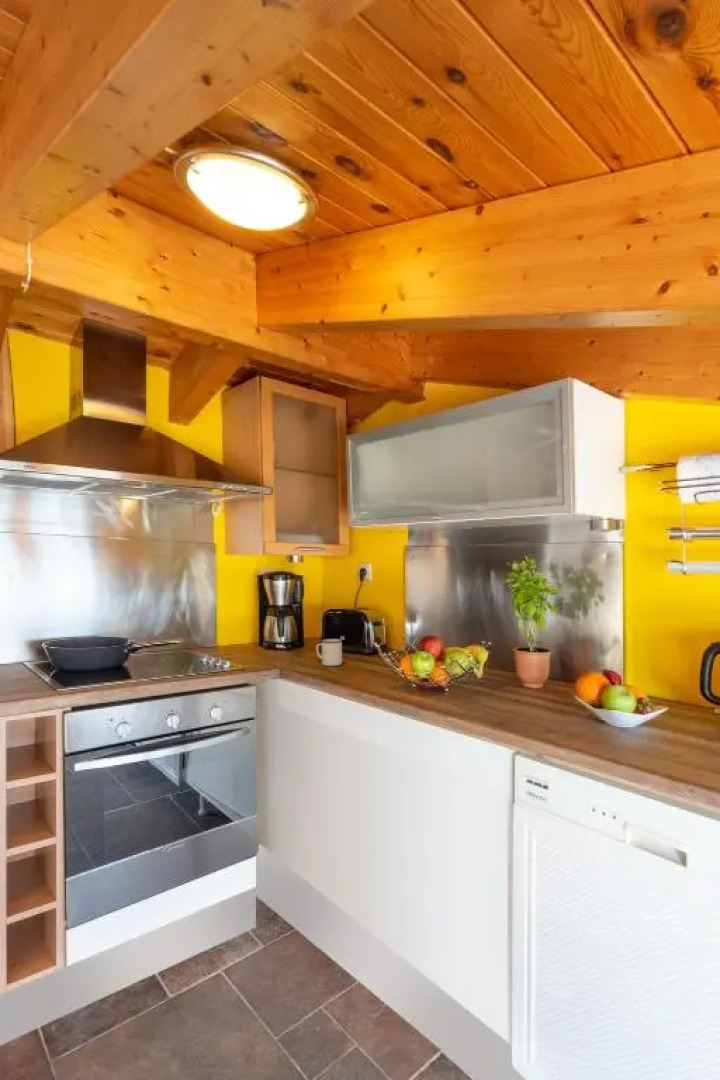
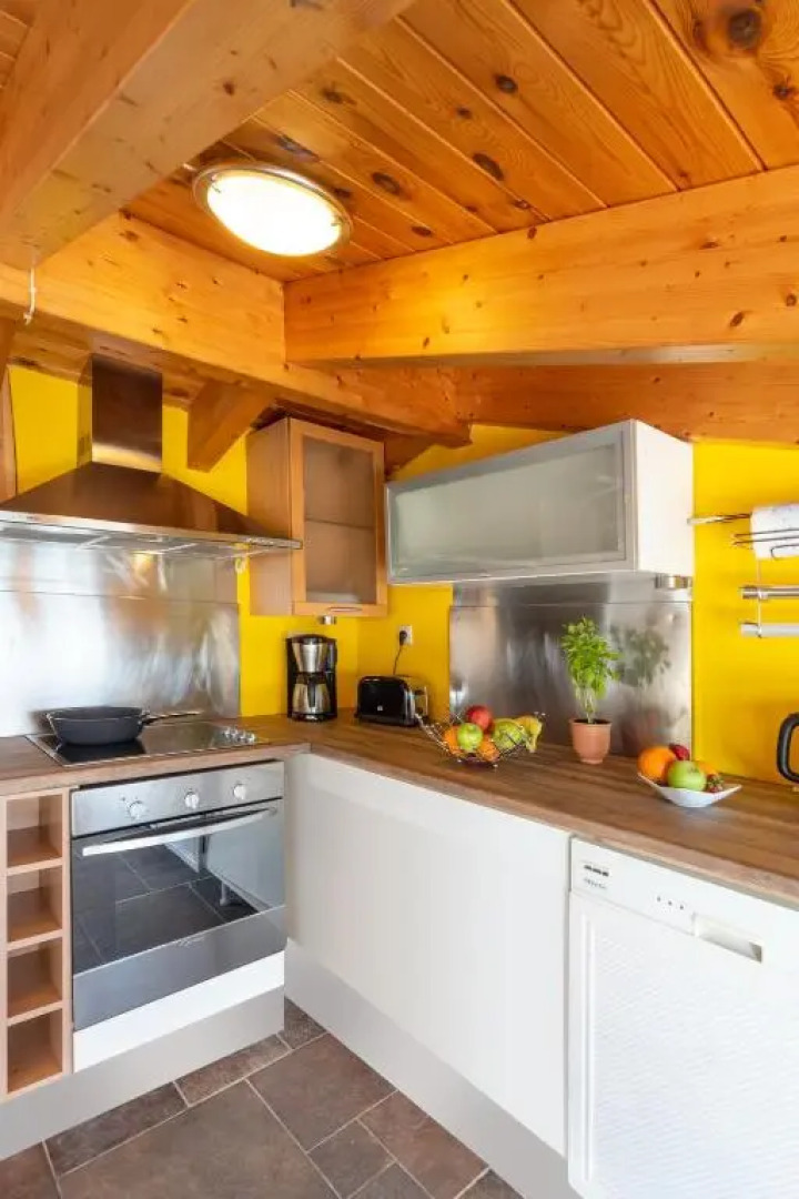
- mug (328, 651)
